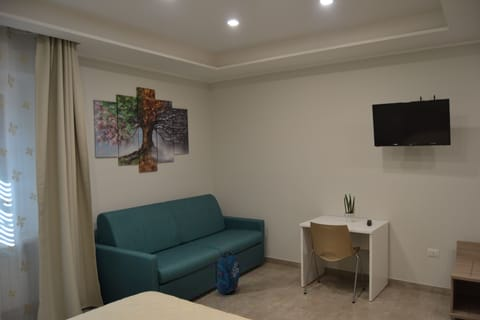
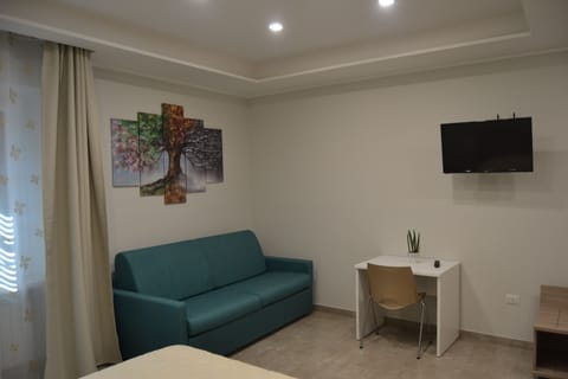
- backpack (228, 272)
